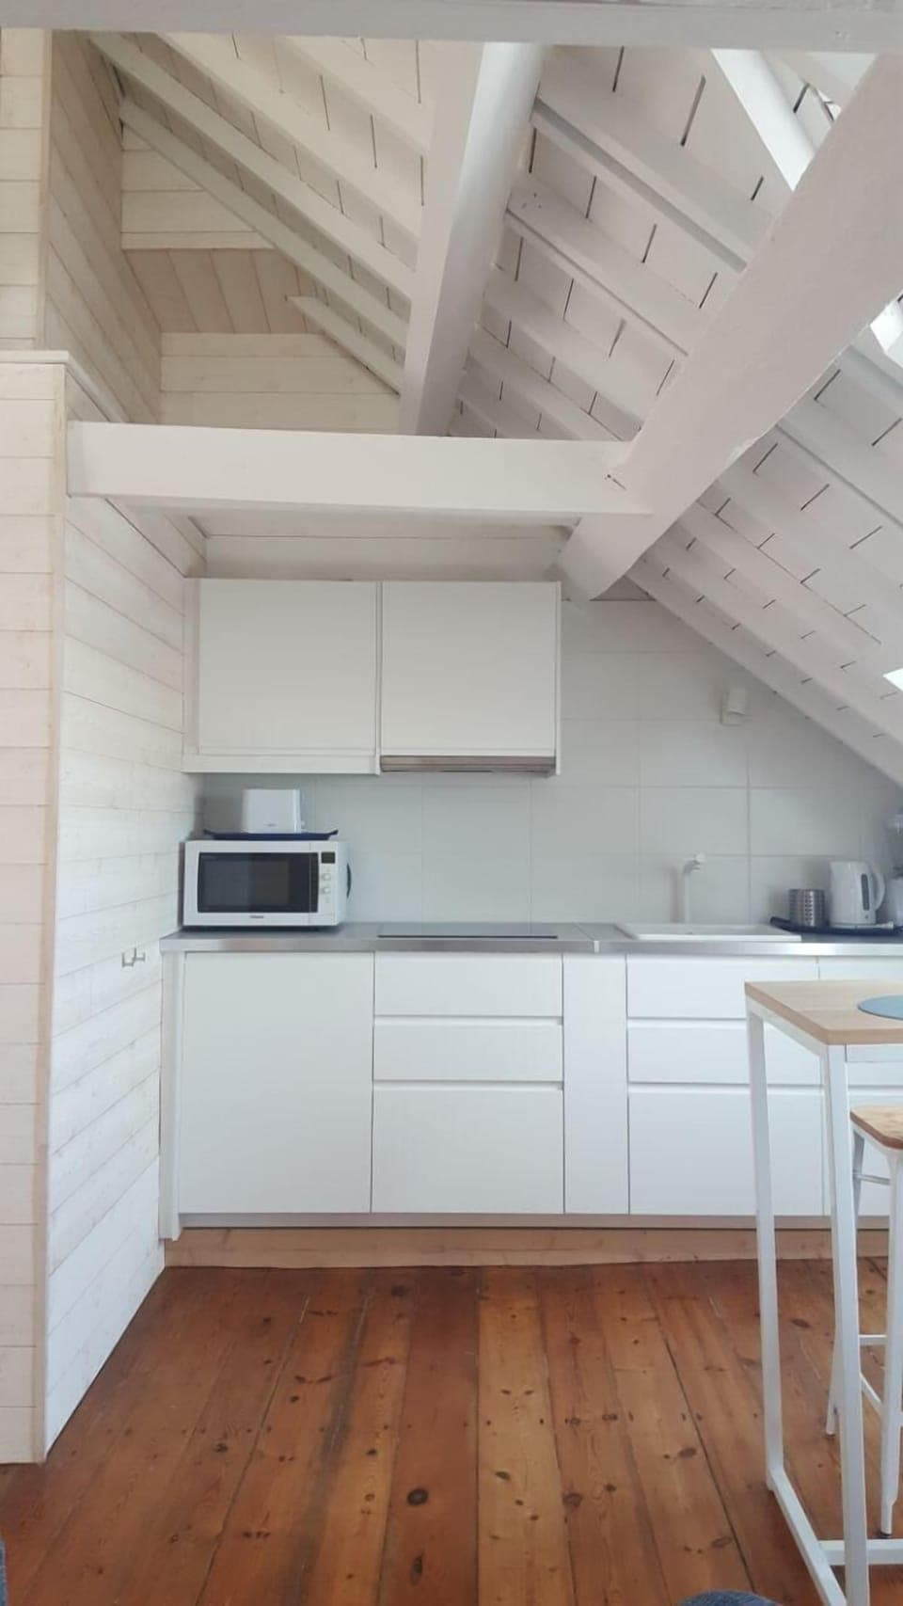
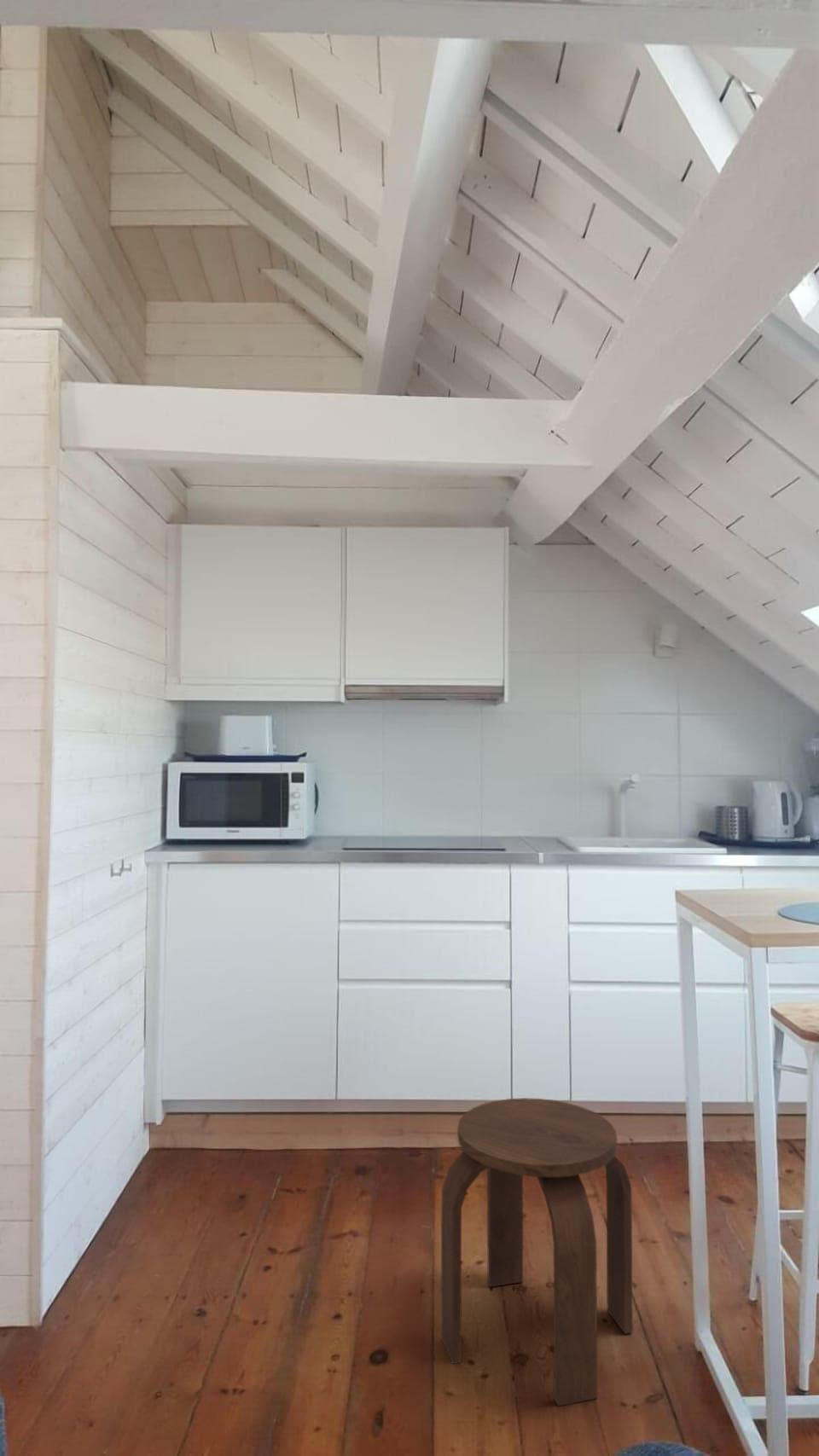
+ stool (522, 1231)
